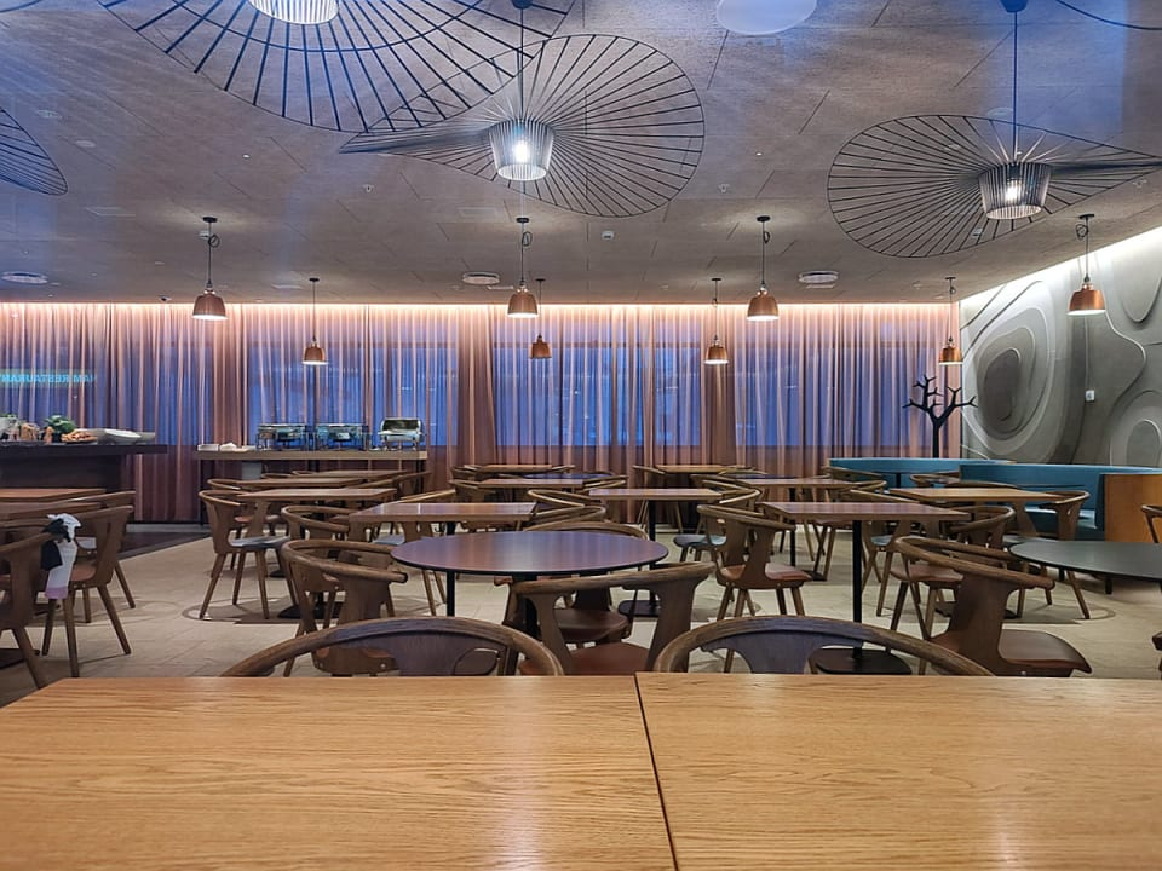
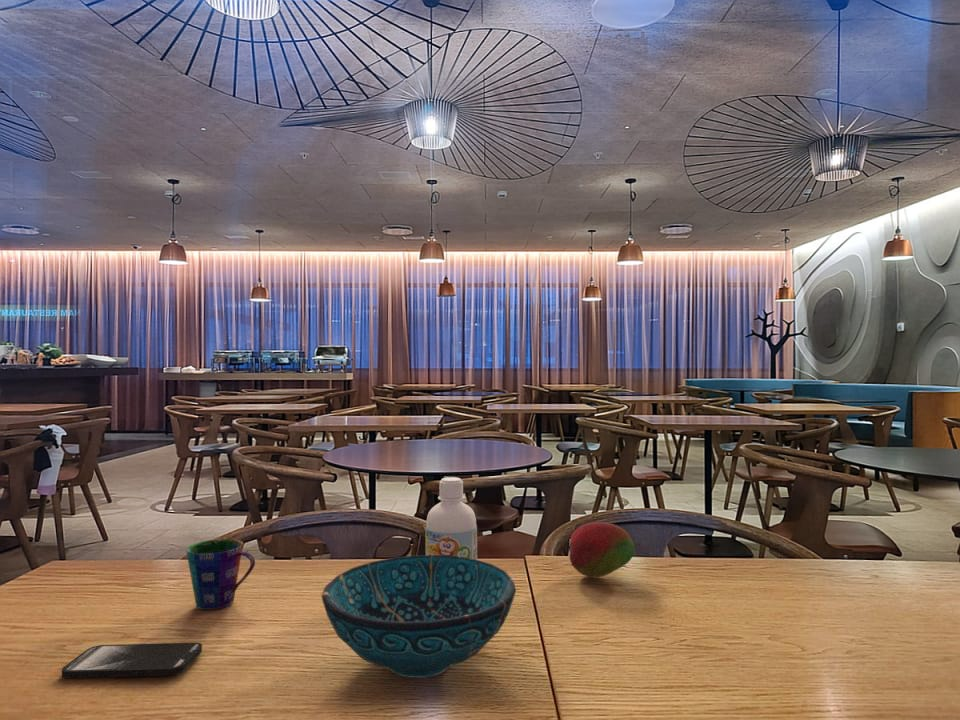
+ decorative bowl (420, 622)
+ smartphone (134, 659)
+ bottle (451, 528)
+ cup (222, 575)
+ fruit (600, 550)
